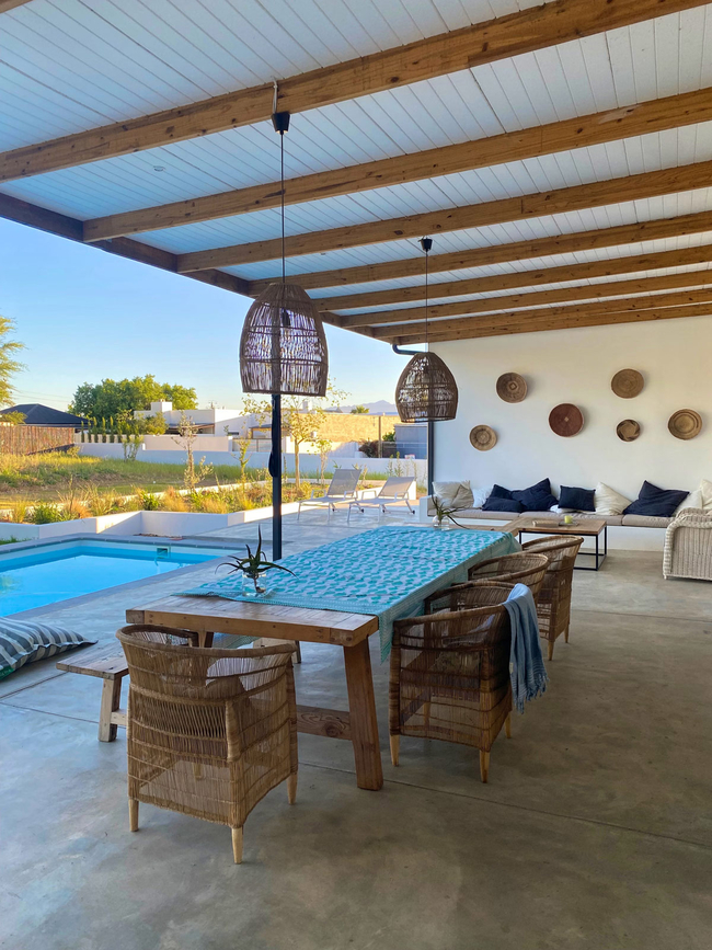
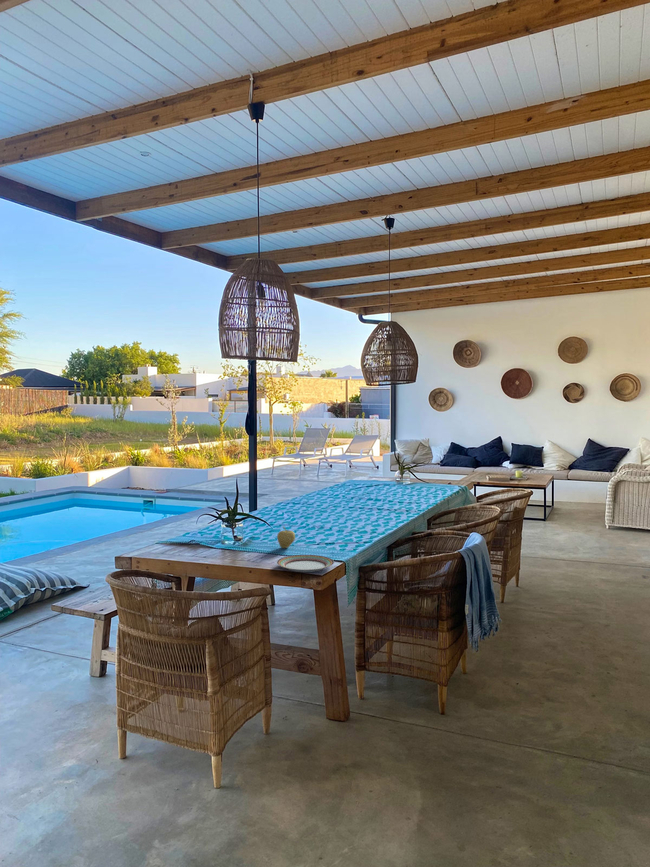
+ plate (305, 564)
+ fruit (286, 536)
